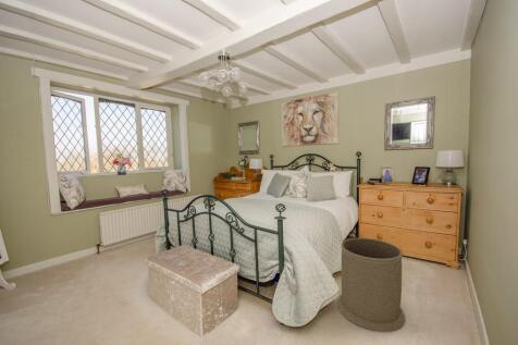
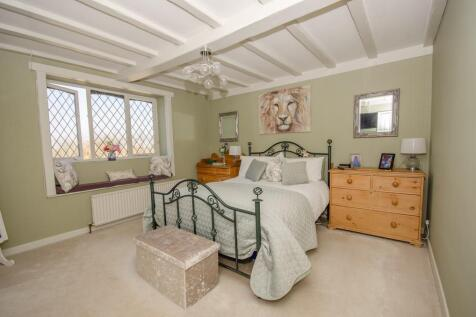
- trash can (369, 278)
